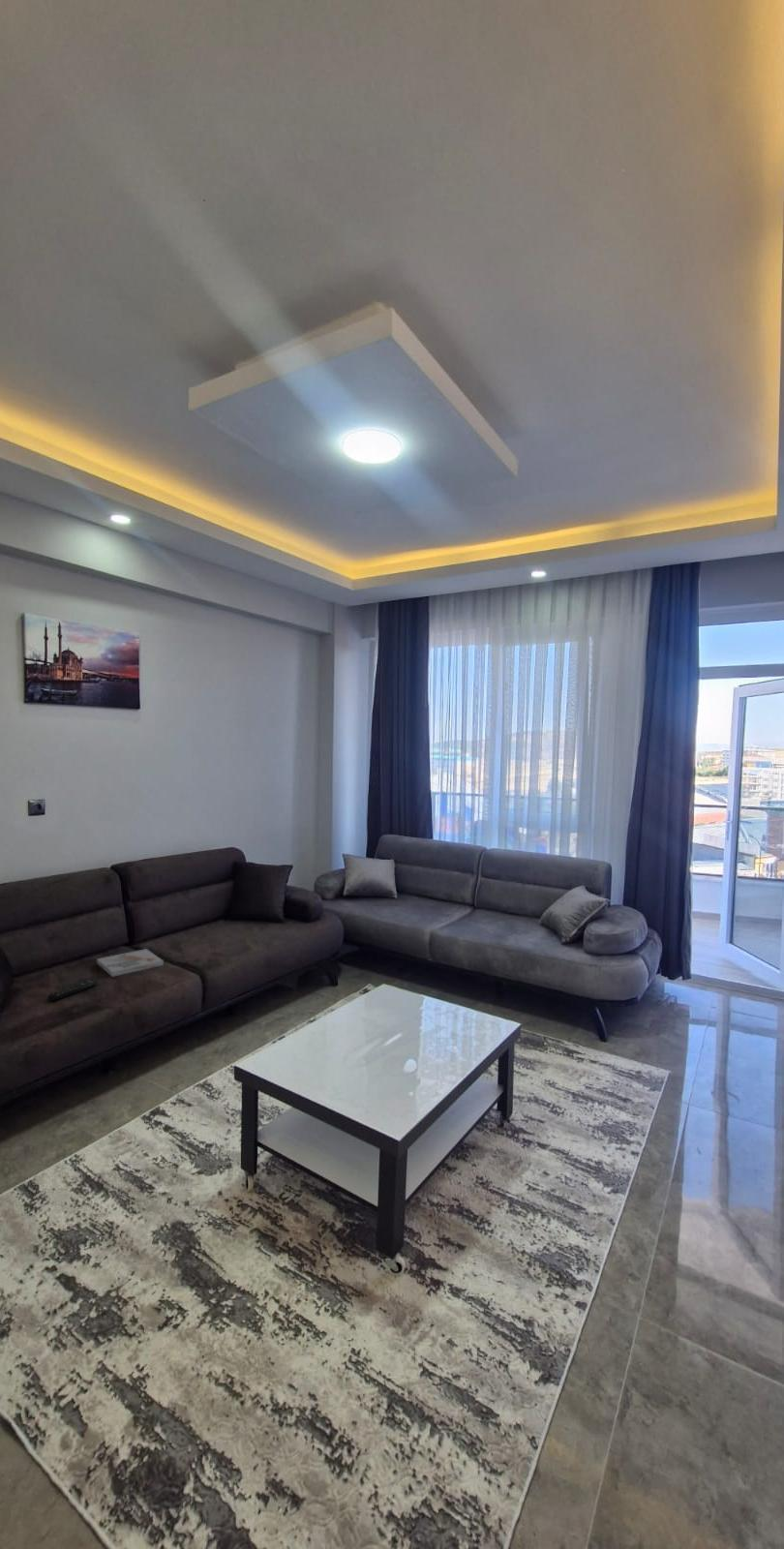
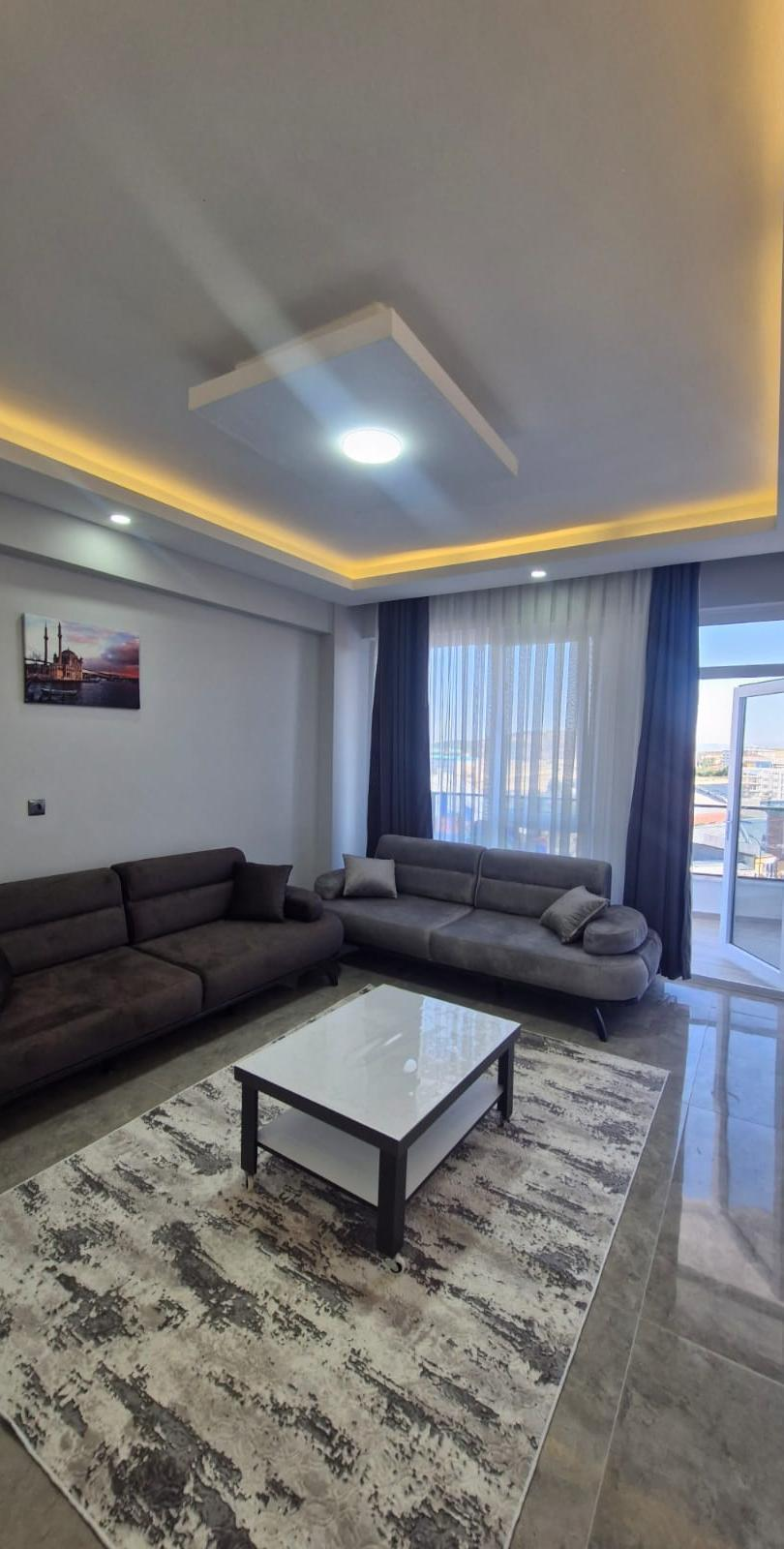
- book (130, 961)
- remote control (73, 989)
